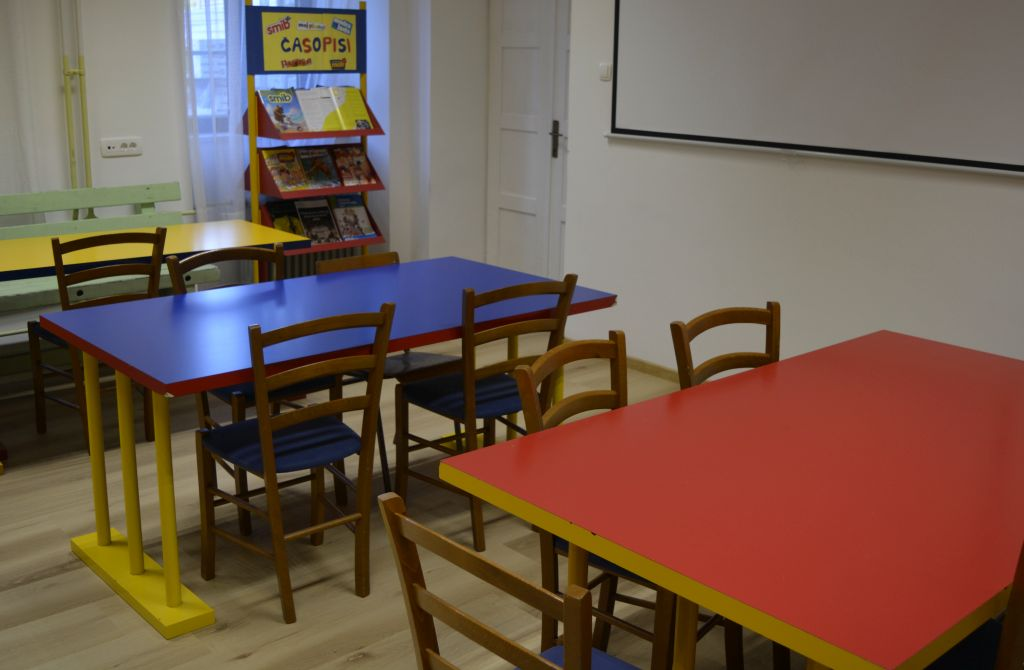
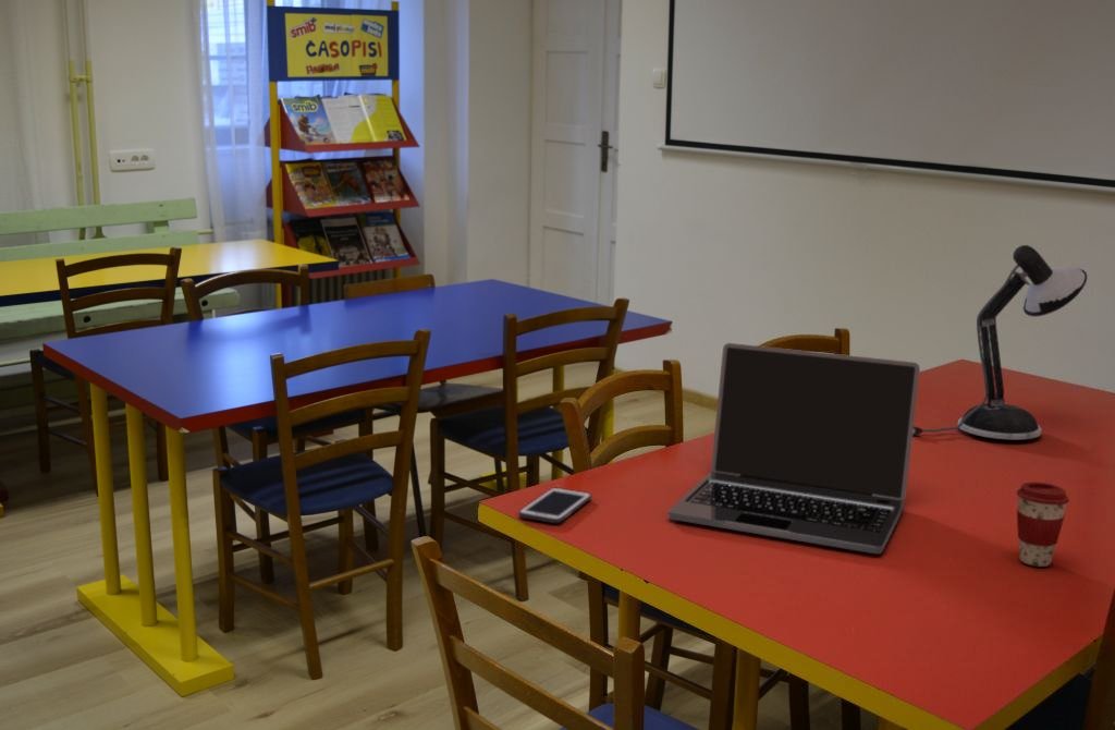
+ desk lamp (997, 340)
+ coffee cup (1039, 524)
+ cell phone (555, 504)
+ laptop (795, 439)
